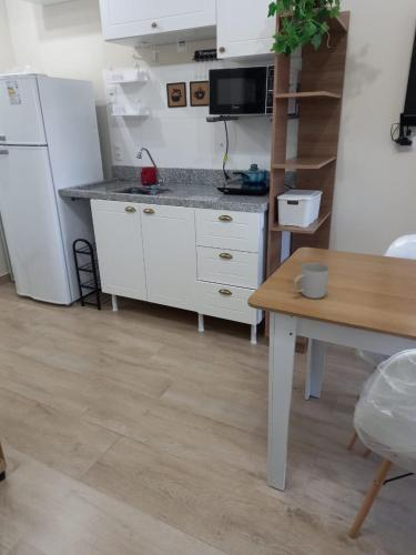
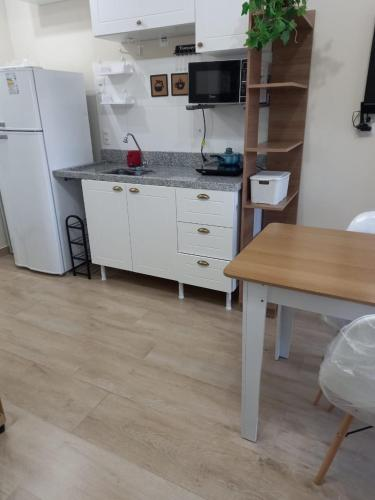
- mug (310, 281)
